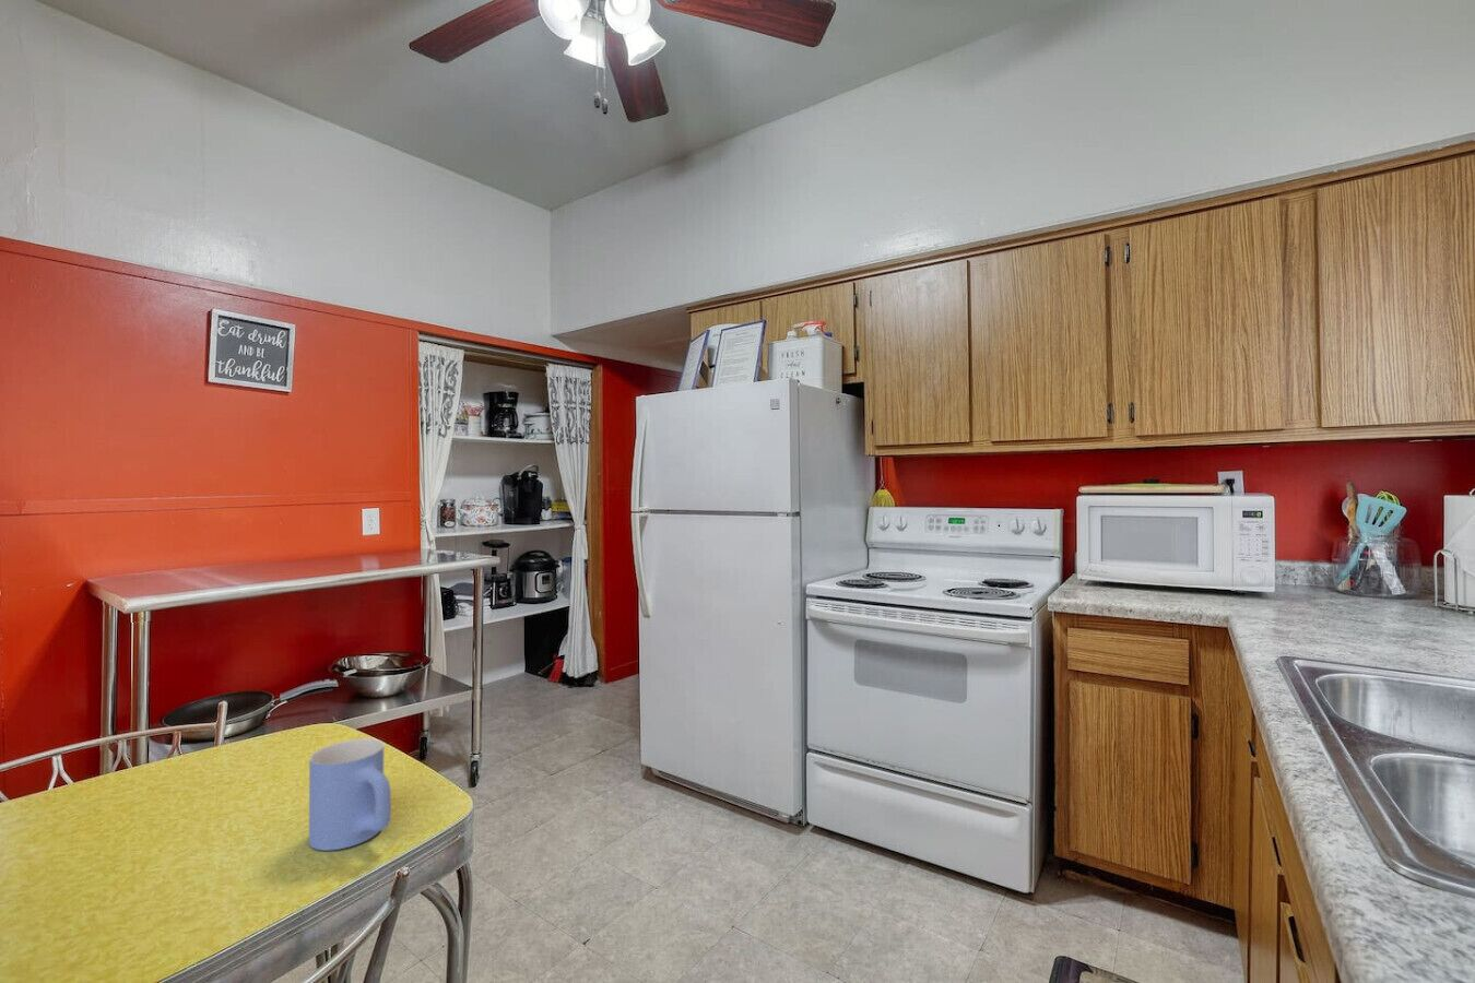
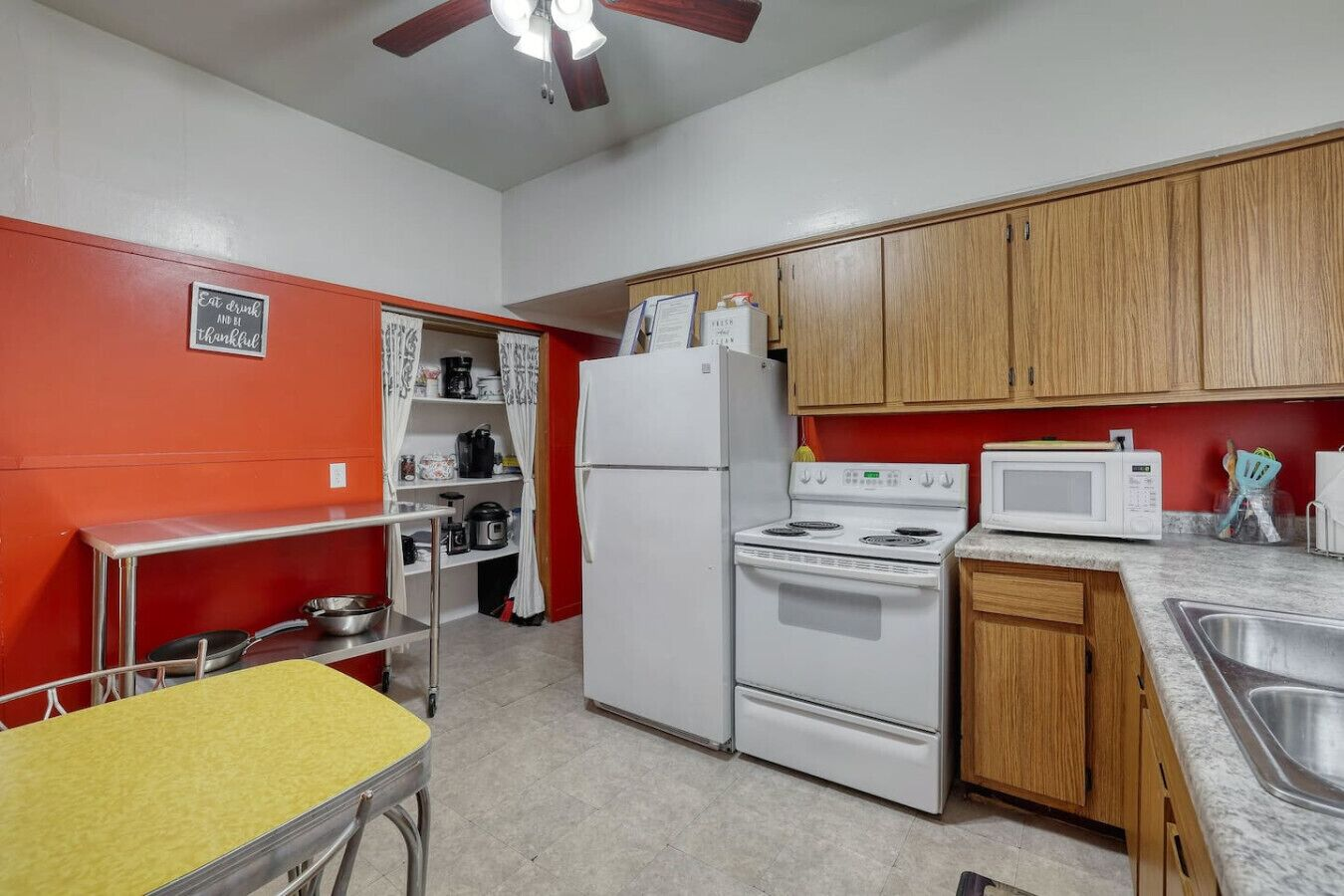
- mug (352, 796)
